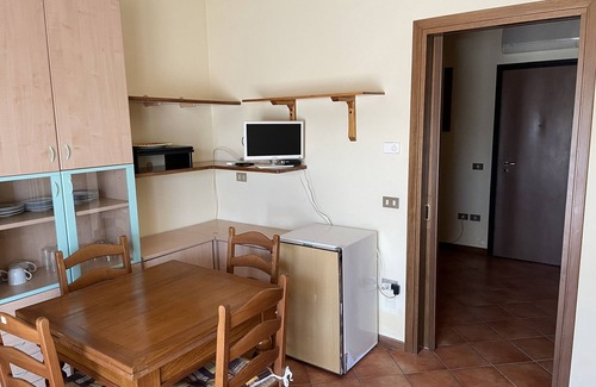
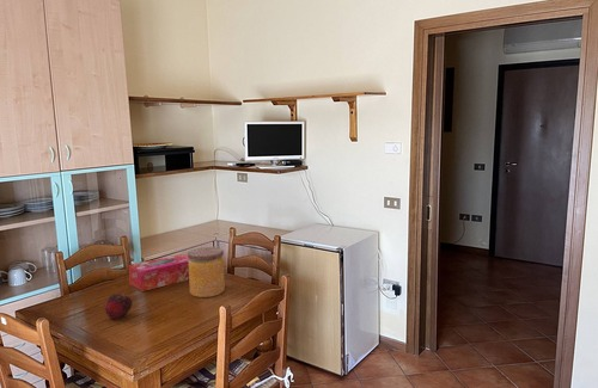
+ tissue box (163, 271)
+ fruit (117, 306)
+ jar (206, 271)
